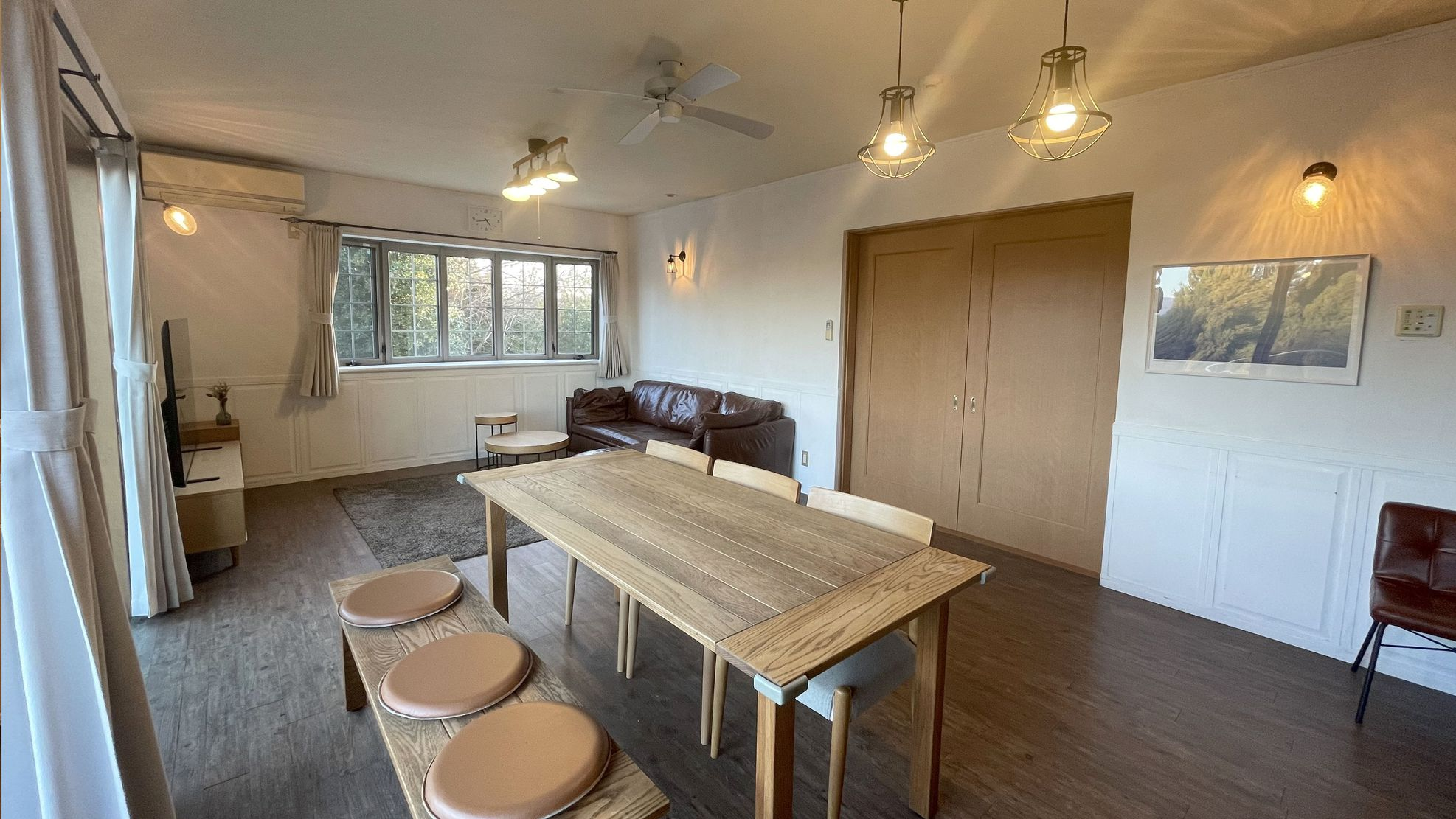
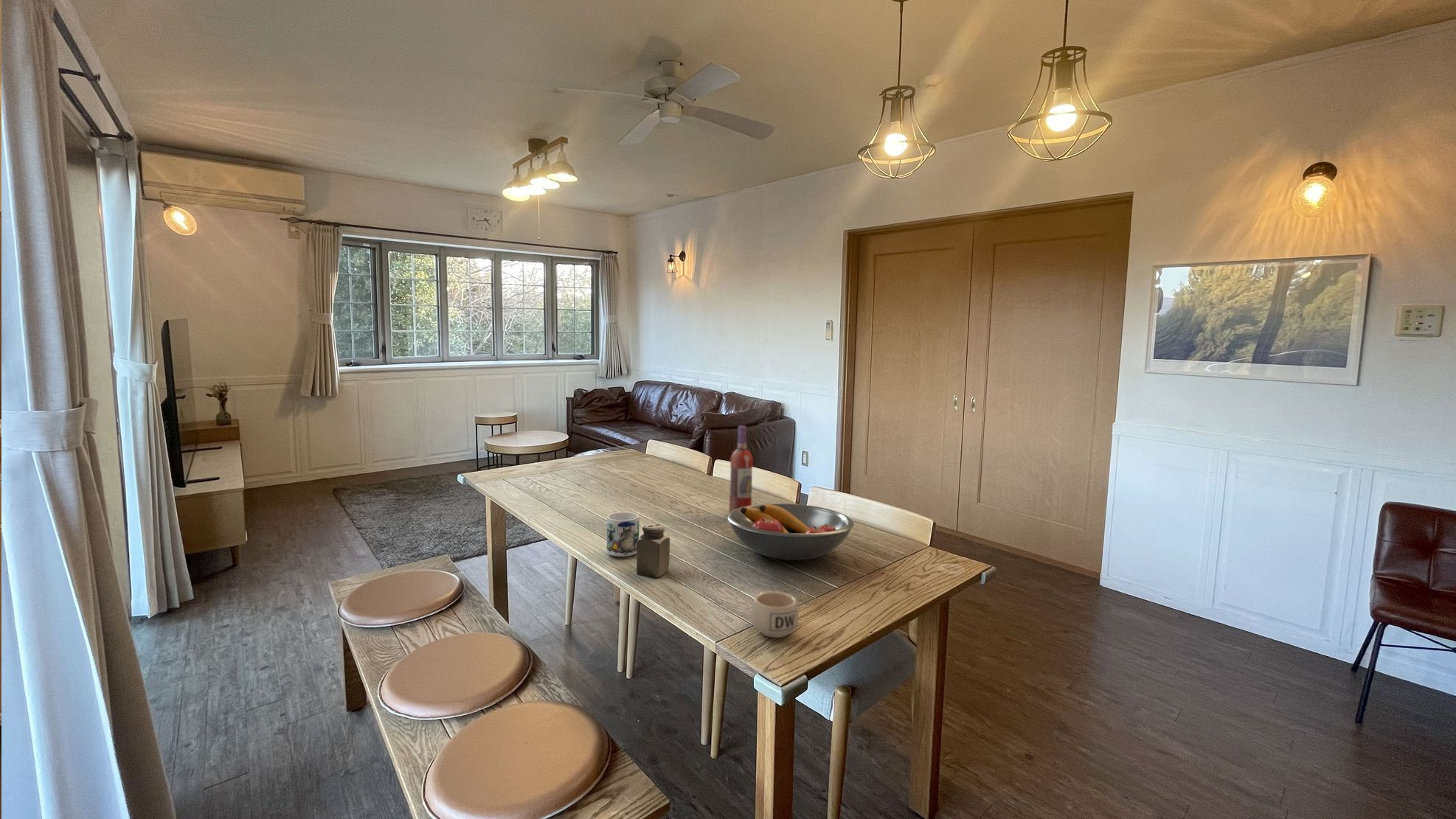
+ wine bottle (741, 470)
+ fruit bowl (789, 530)
+ mug (621, 532)
+ salt shaker (653, 548)
+ mug (772, 613)
